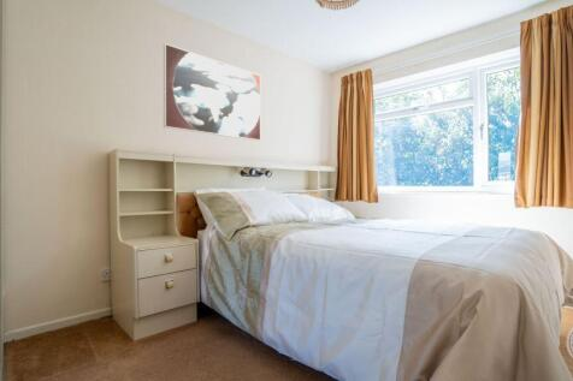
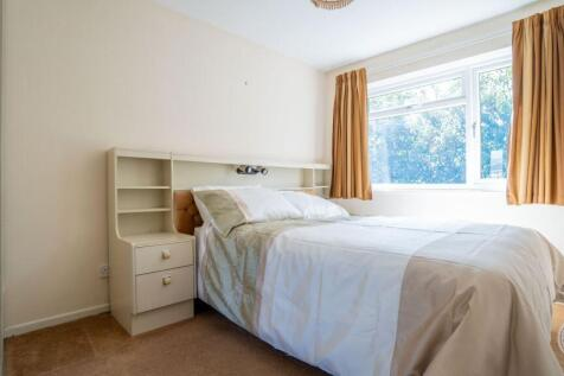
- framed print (217, 97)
